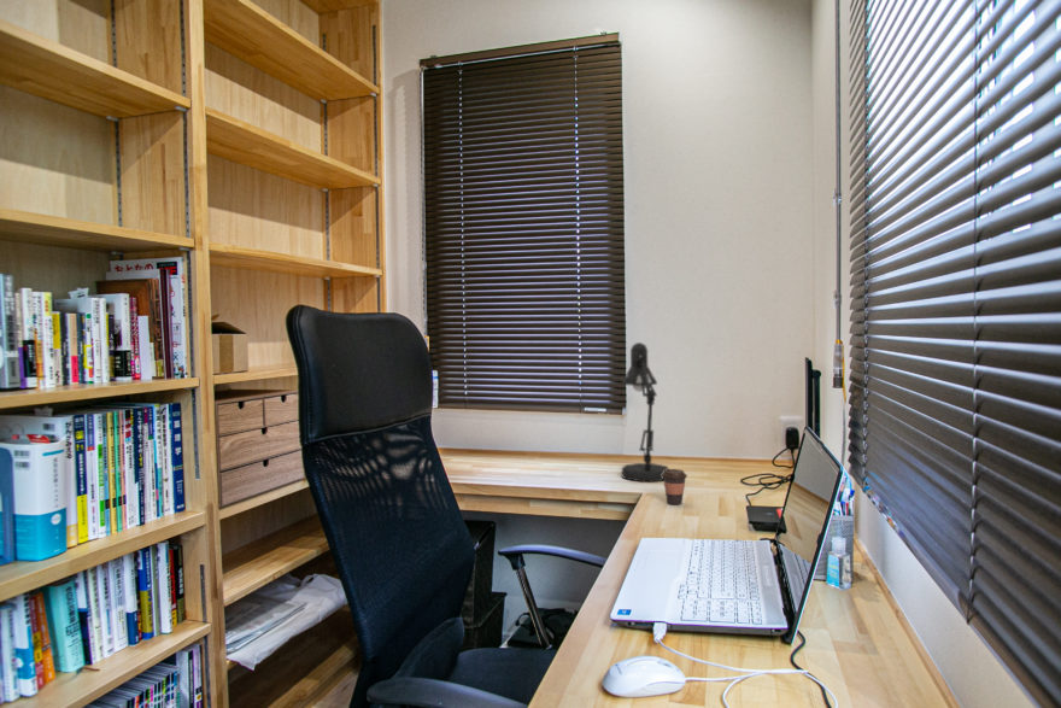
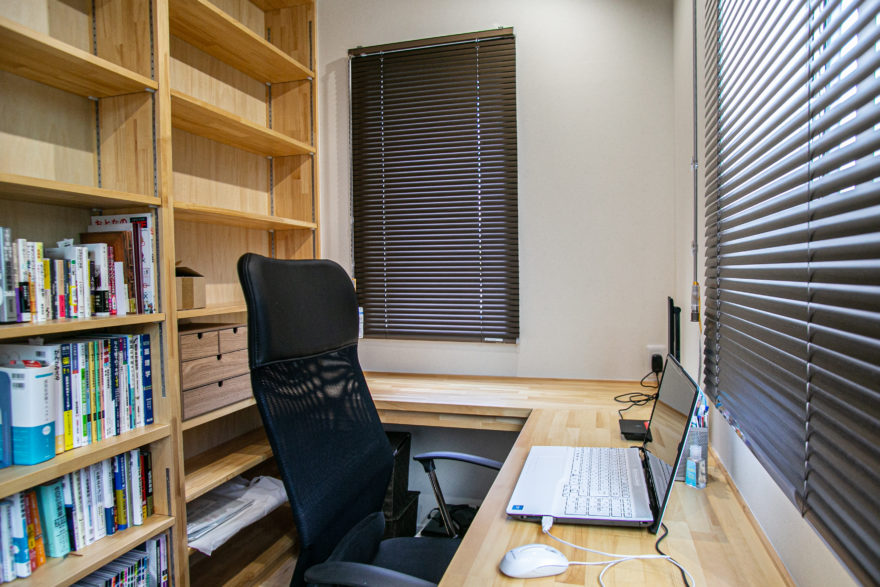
- coffee cup (674, 486)
- desk lamp (649, 409)
